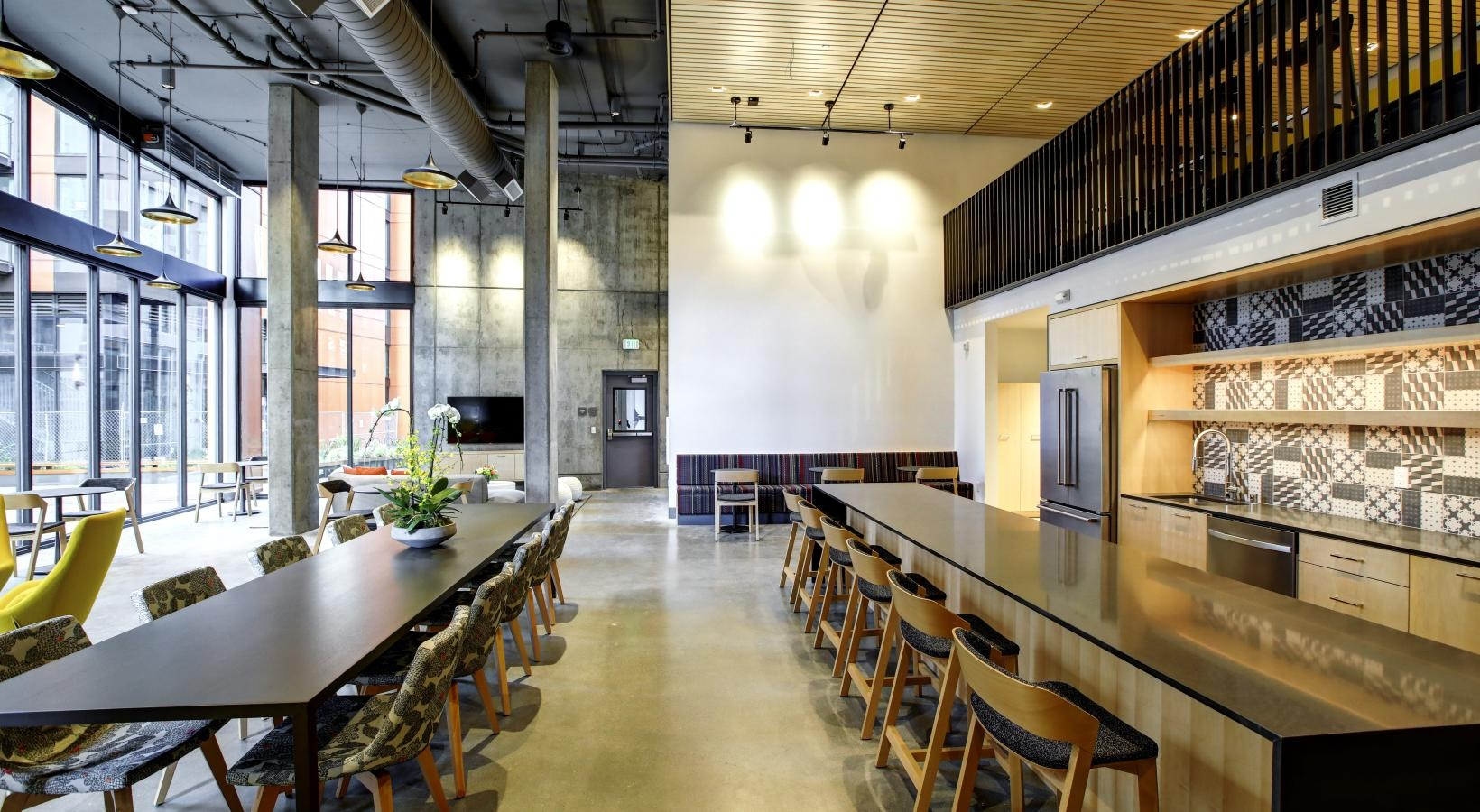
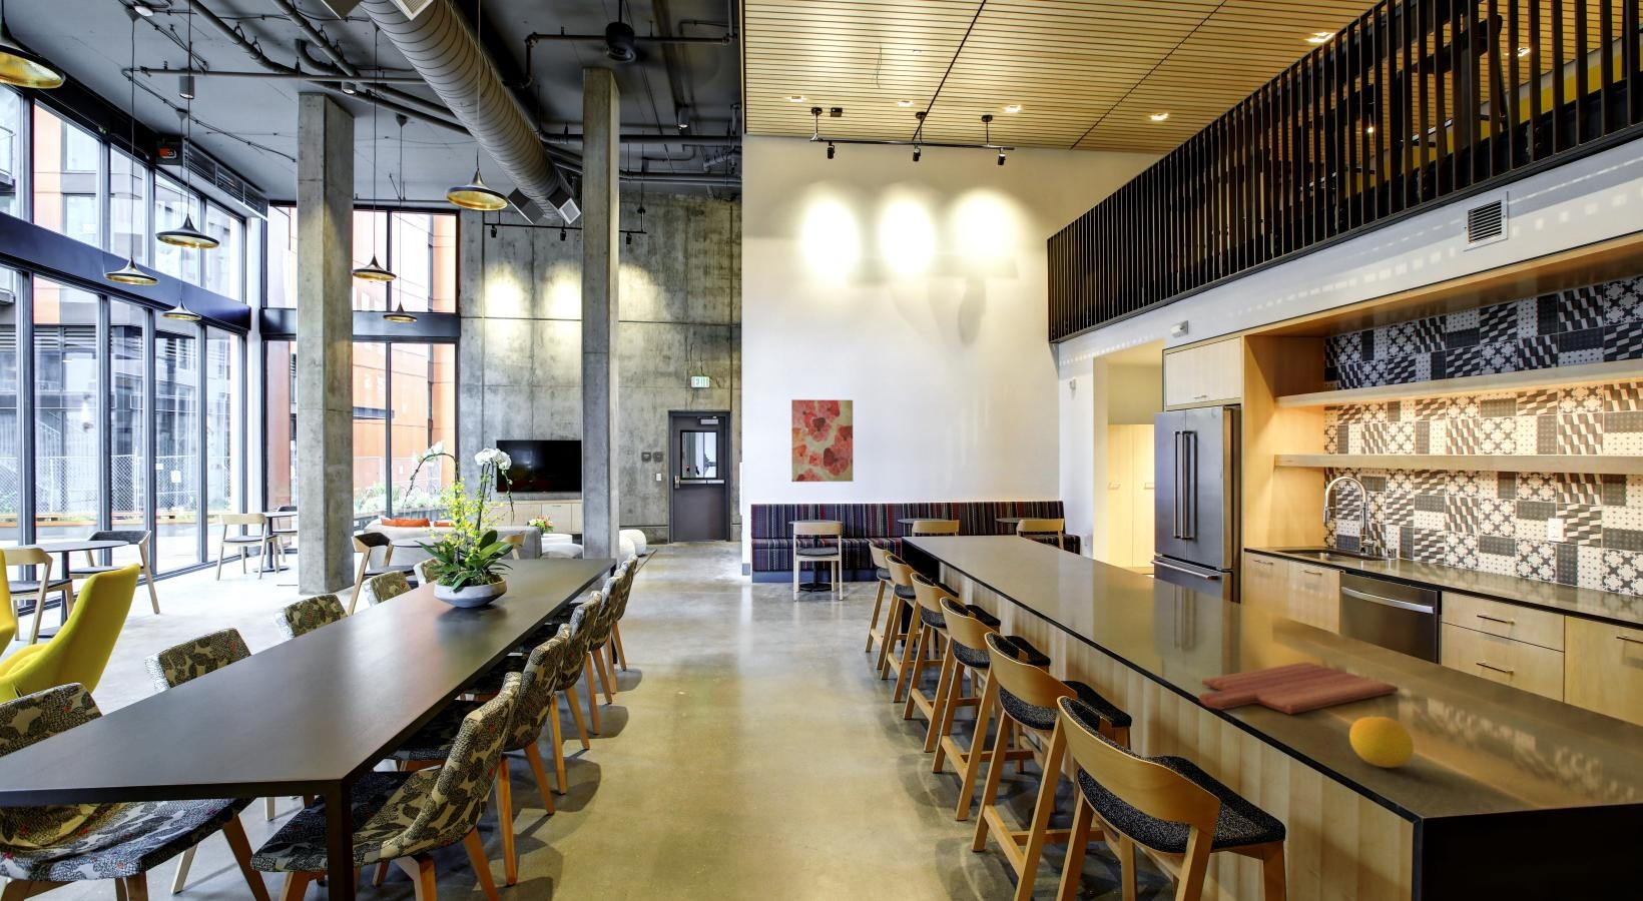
+ cutting board (1294, 686)
+ wall art (822, 441)
+ fruit (1381, 741)
